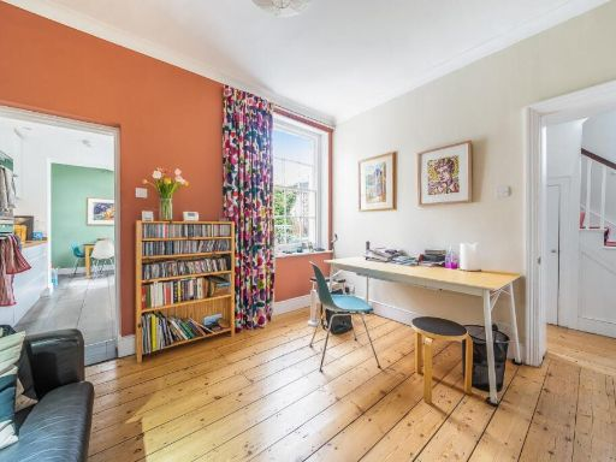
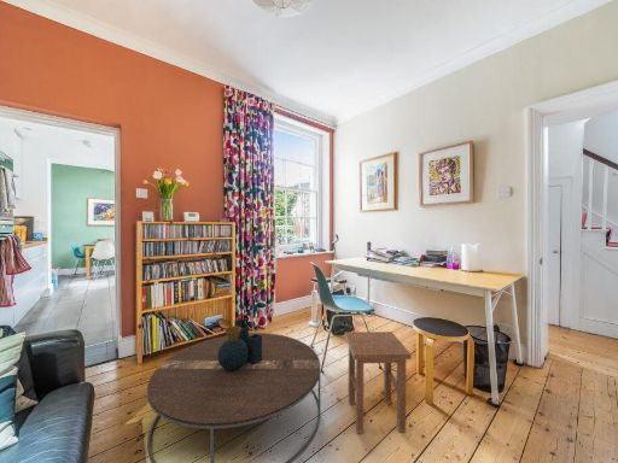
+ stool (384, 377)
+ coffee table (240, 368)
